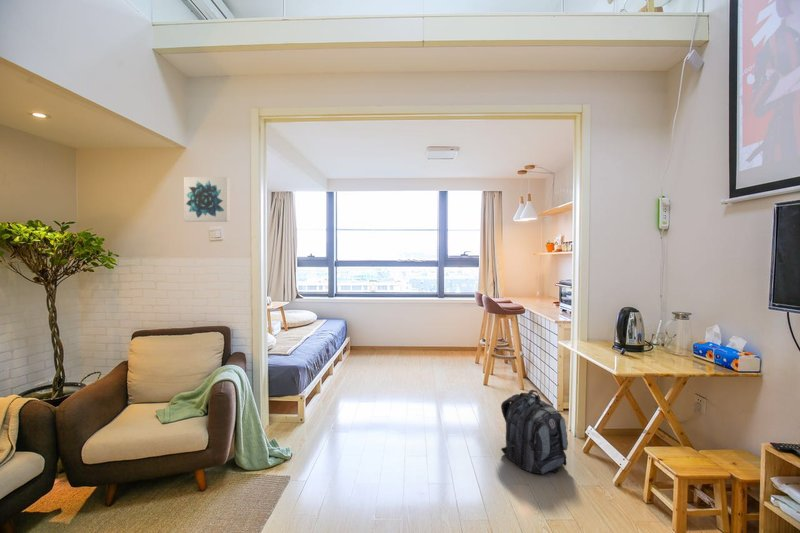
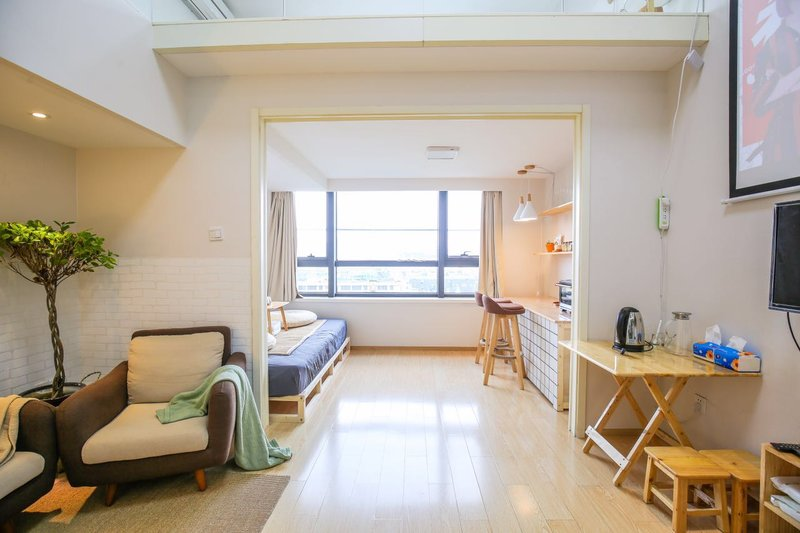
- wall art (207, 199)
- backpack (532, 424)
